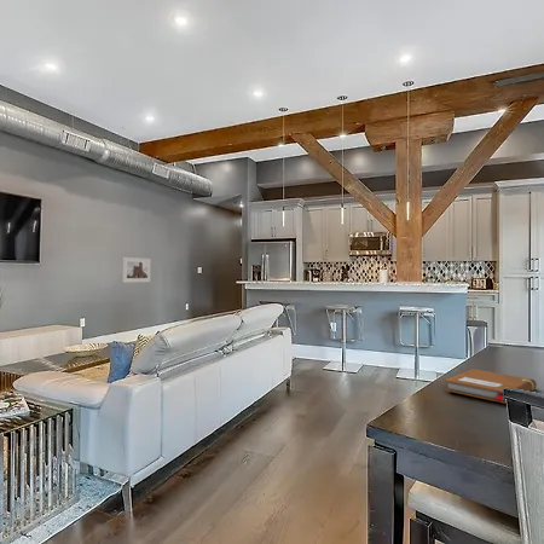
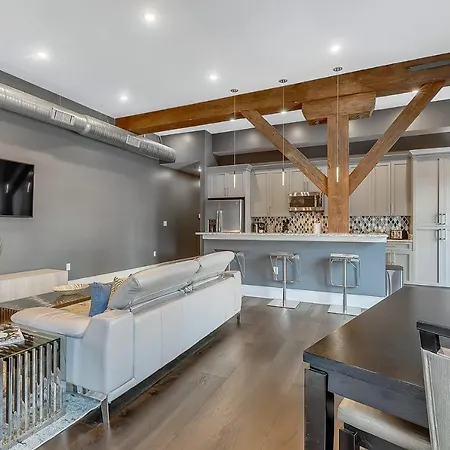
- notebook (490, 384)
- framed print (137, 270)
